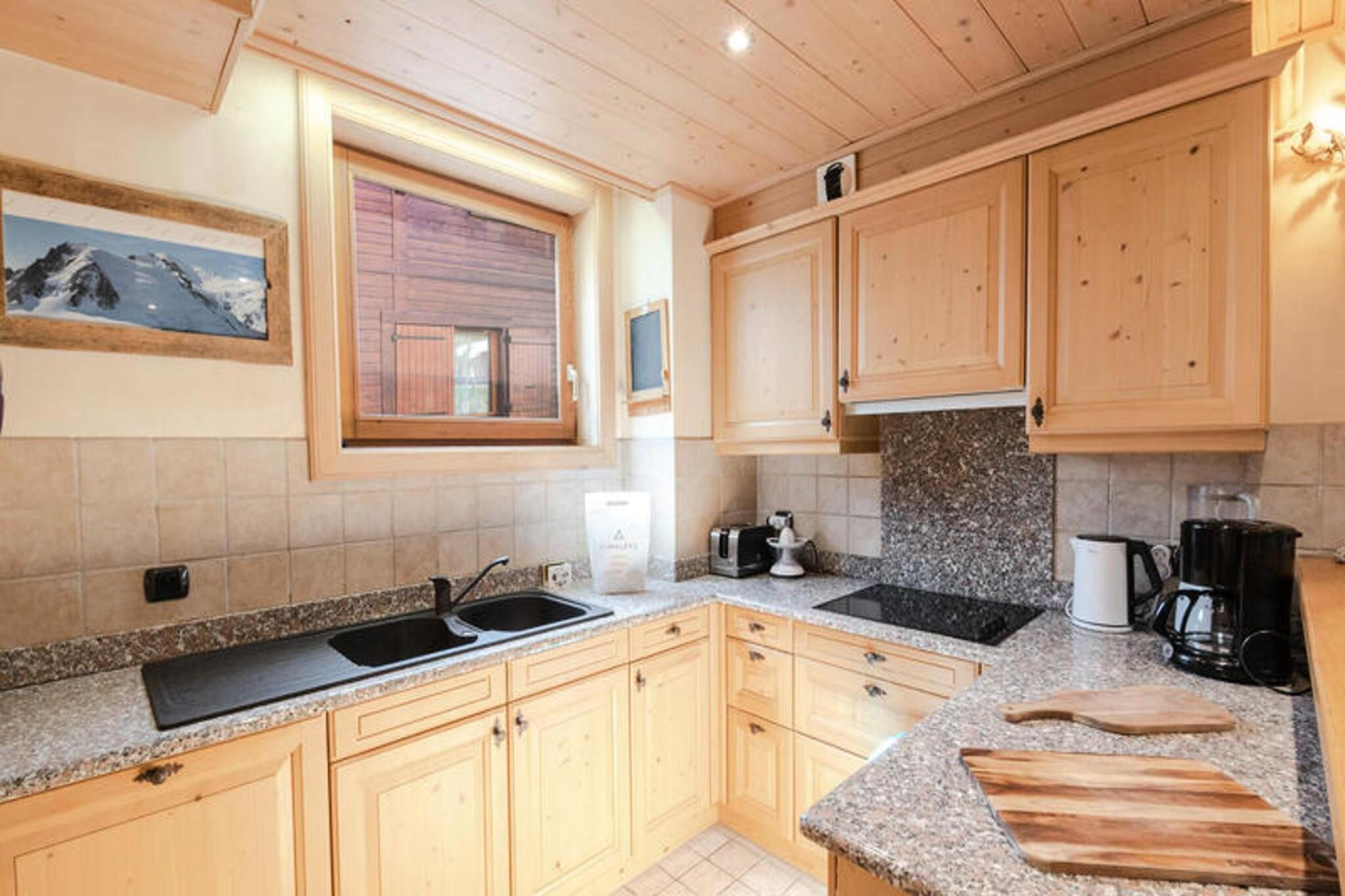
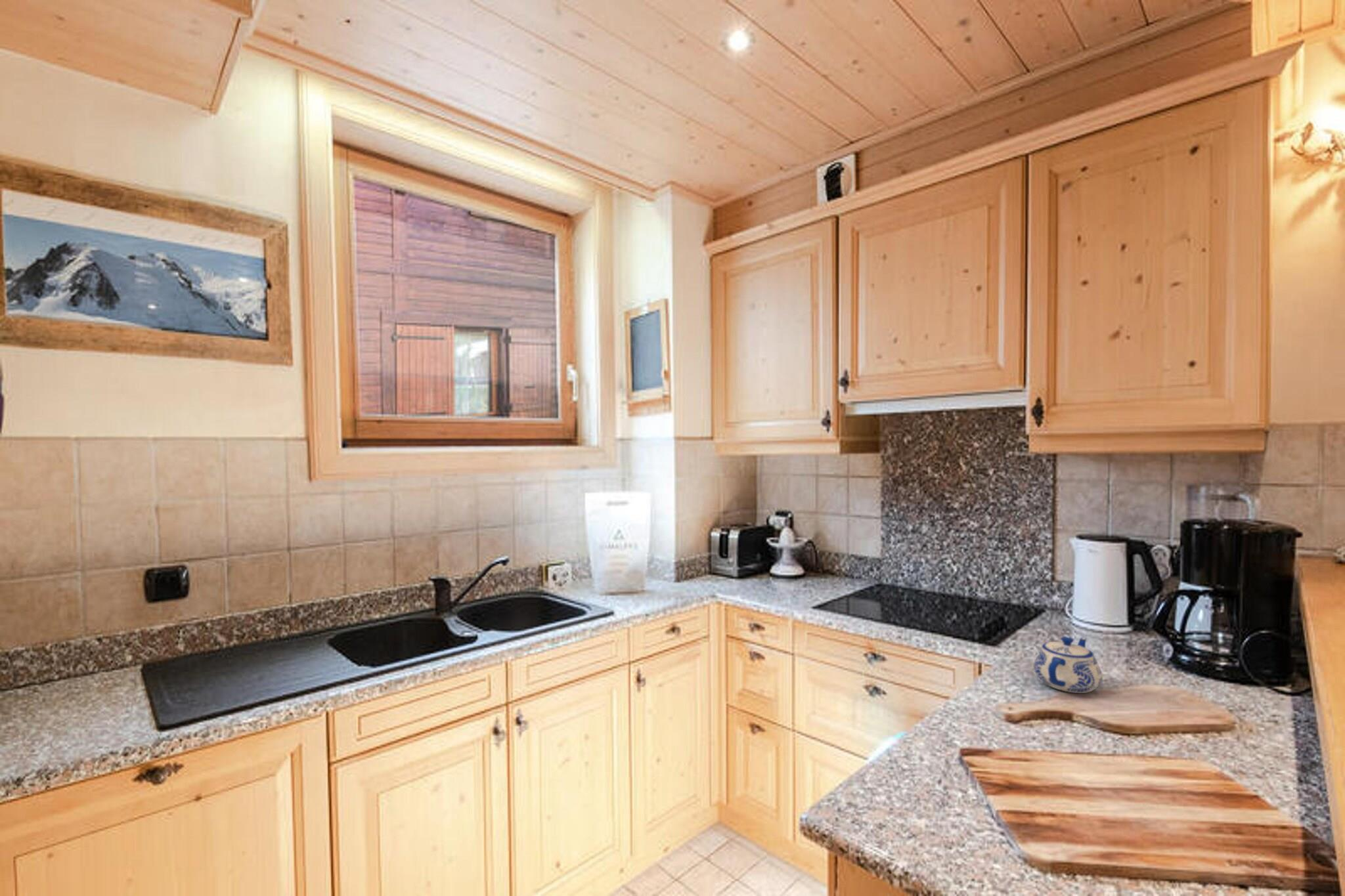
+ teapot (1069, 660)
